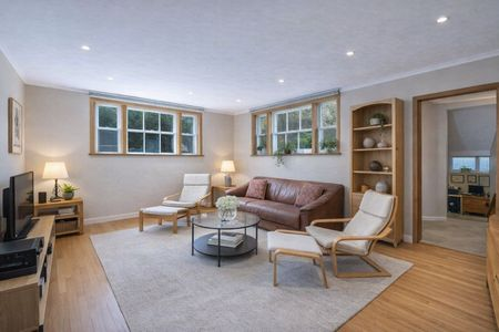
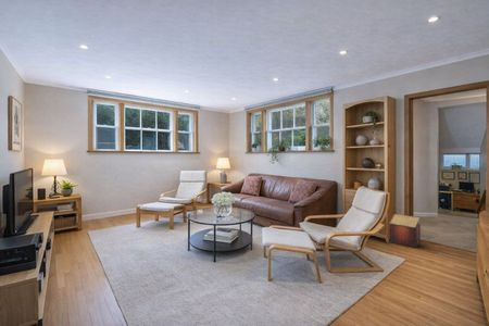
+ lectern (404, 229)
